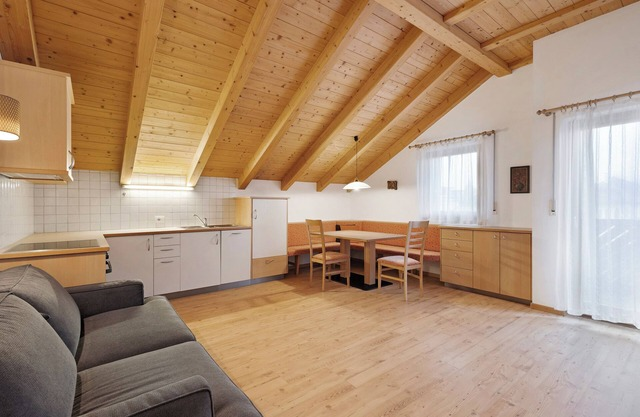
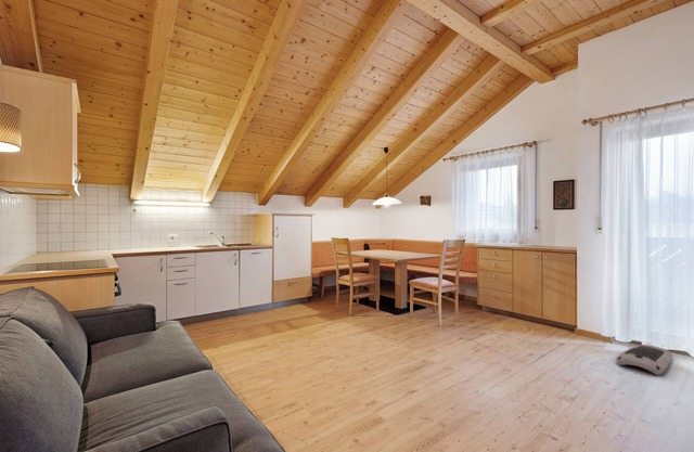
+ air purifier (645, 353)
